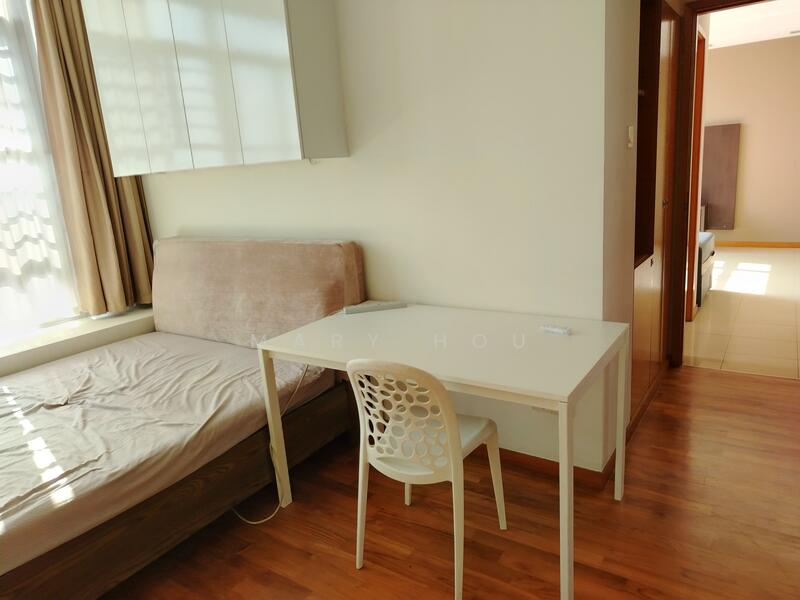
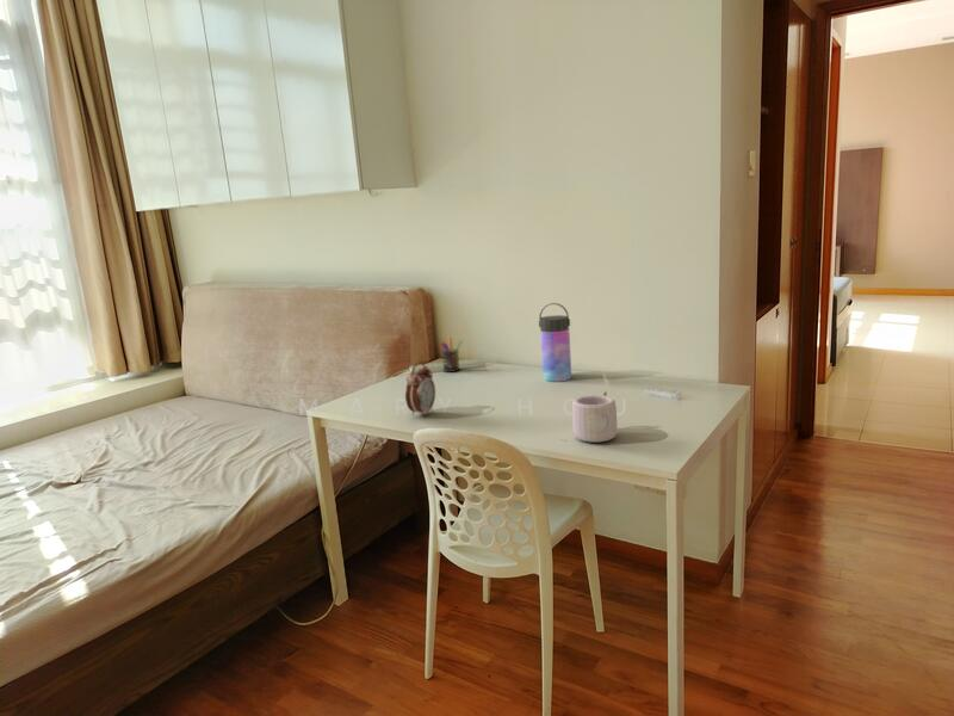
+ pen holder (452, 353)
+ mug (594, 415)
+ water bottle (555, 340)
+ alarm clock (420, 388)
